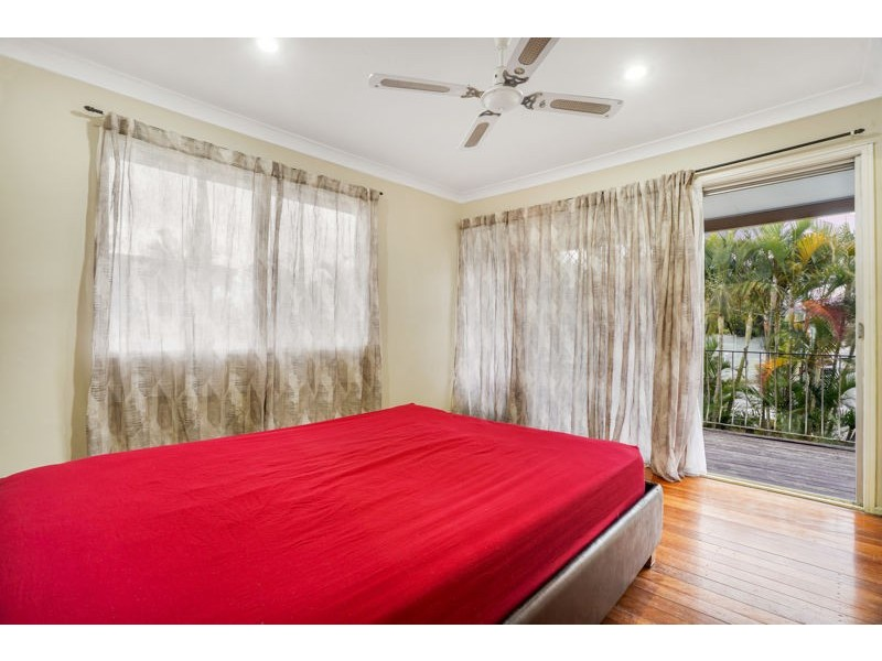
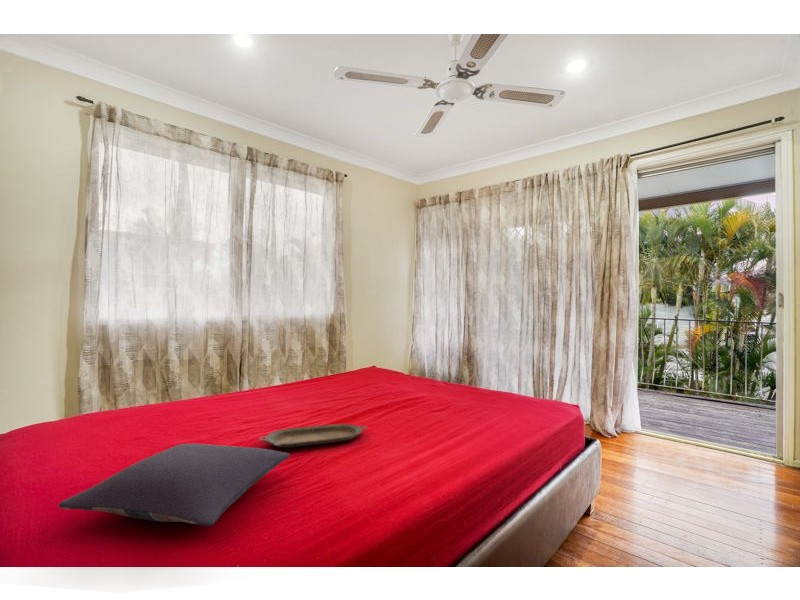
+ serving tray (315, 435)
+ pillow (191, 476)
